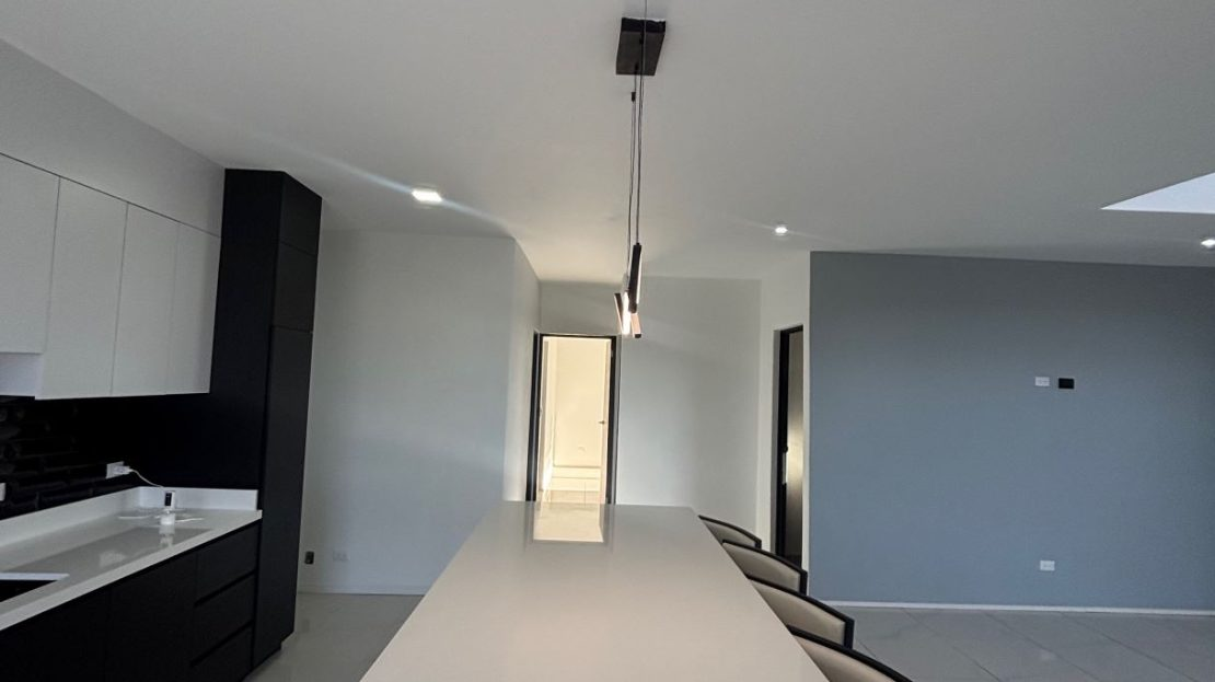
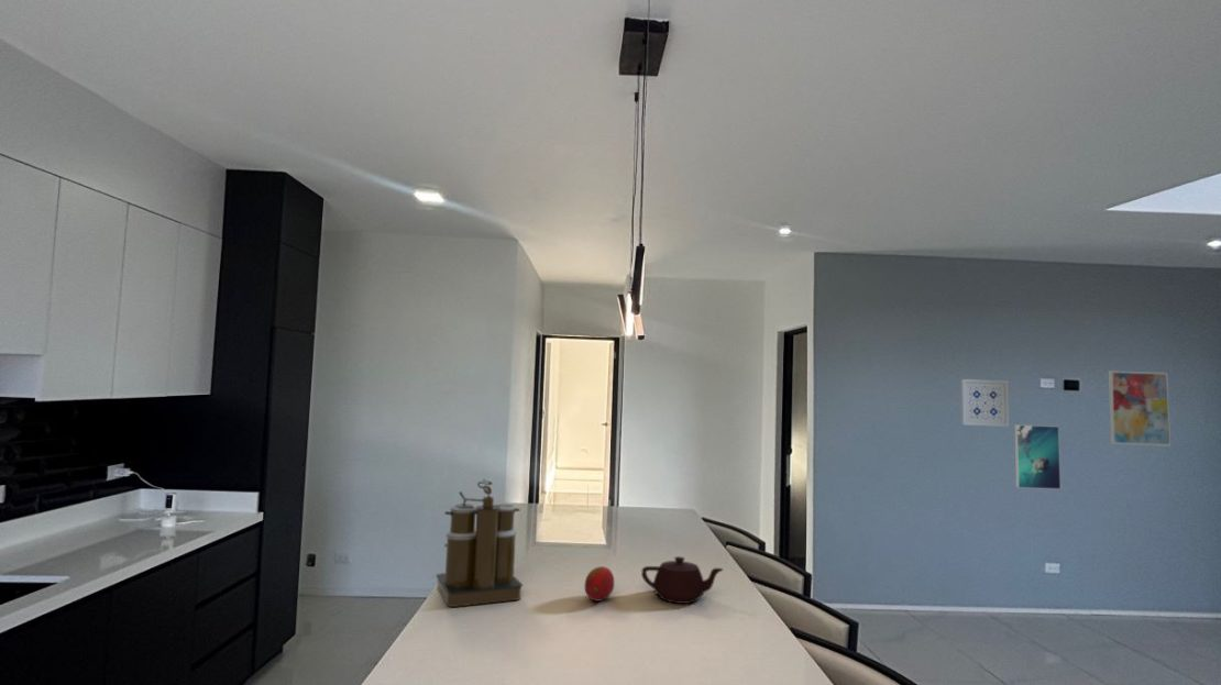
+ teapot (681, 577)
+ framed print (1037, 456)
+ fruit (600, 583)
+ wall art (985, 402)
+ wall art (1138, 408)
+ coffee maker (481, 534)
